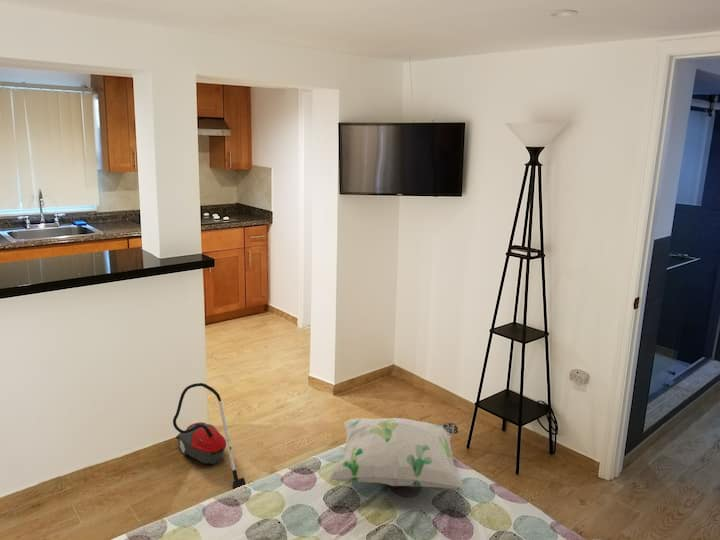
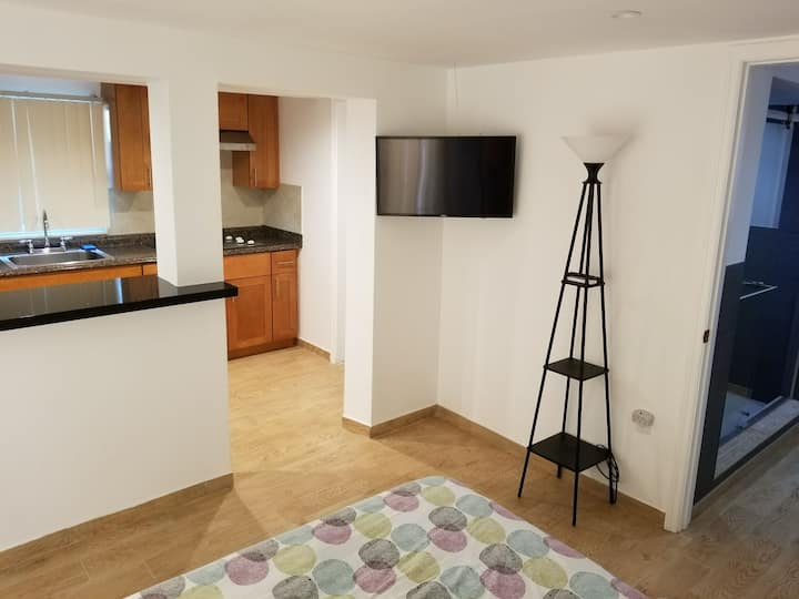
- vacuum cleaner (206, 426)
- decorative pillow (399, 449)
